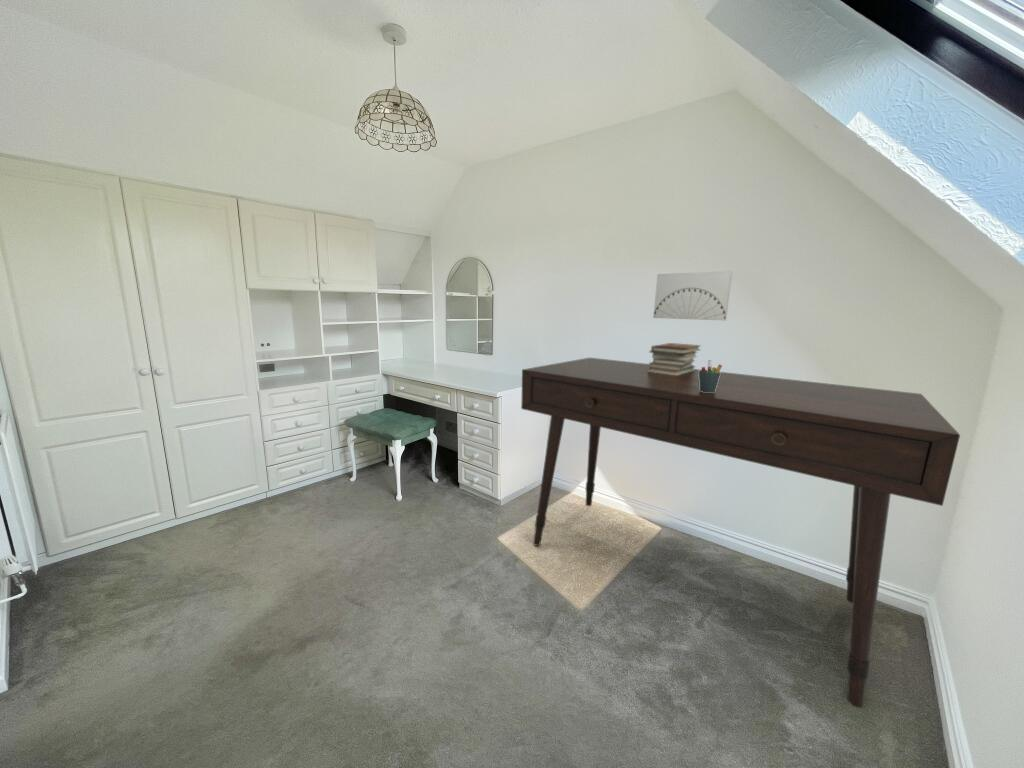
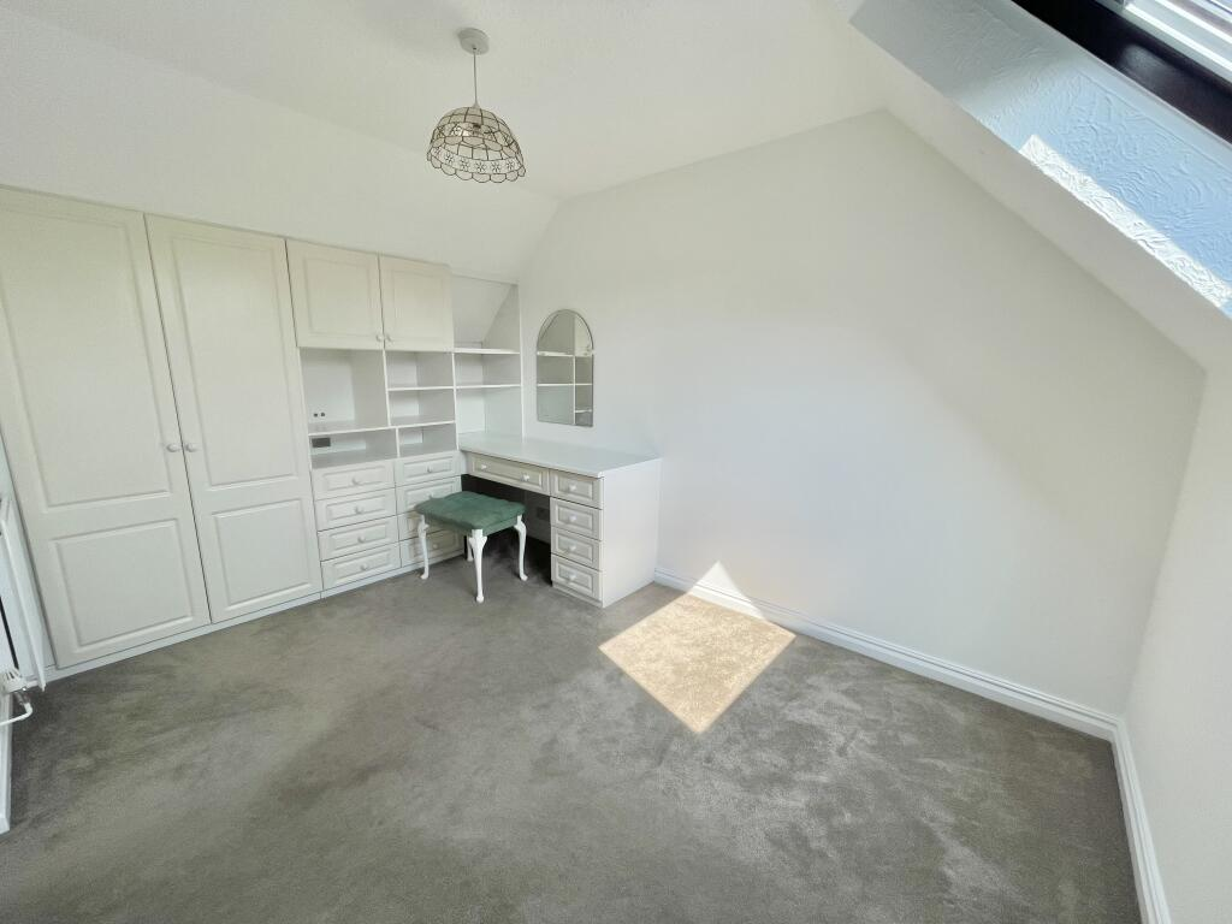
- wall art (690, 296)
- book stack (674, 358)
- pen holder (709, 375)
- desk (693, 448)
